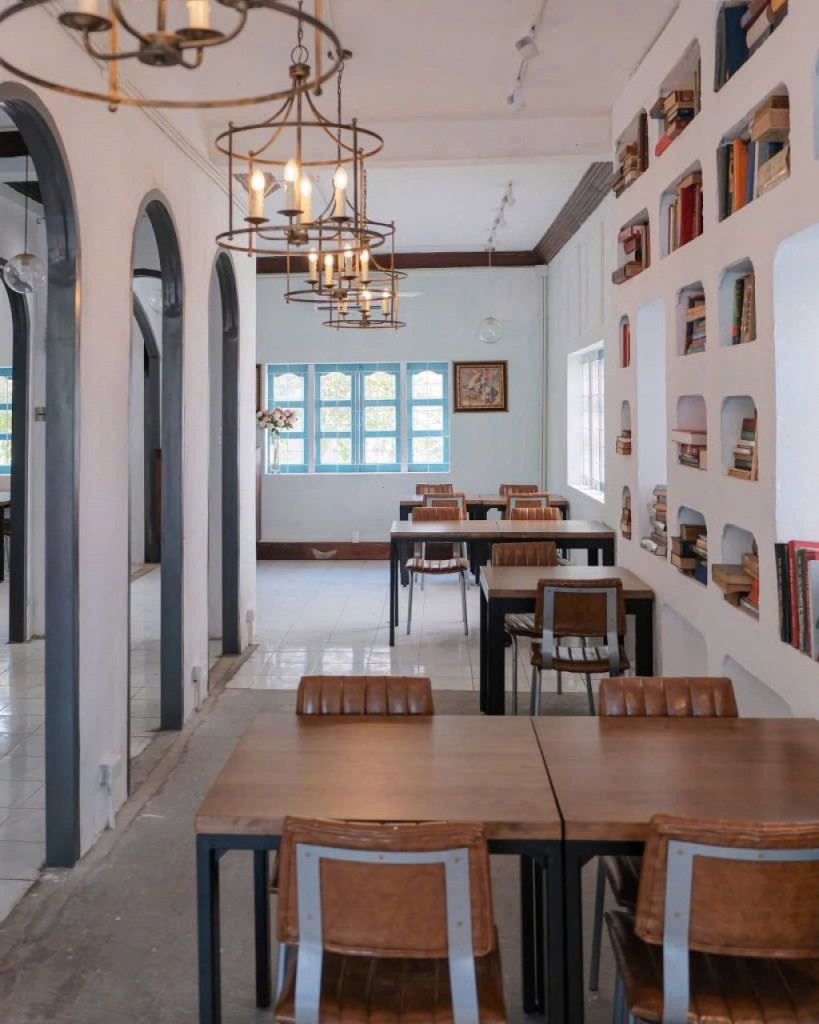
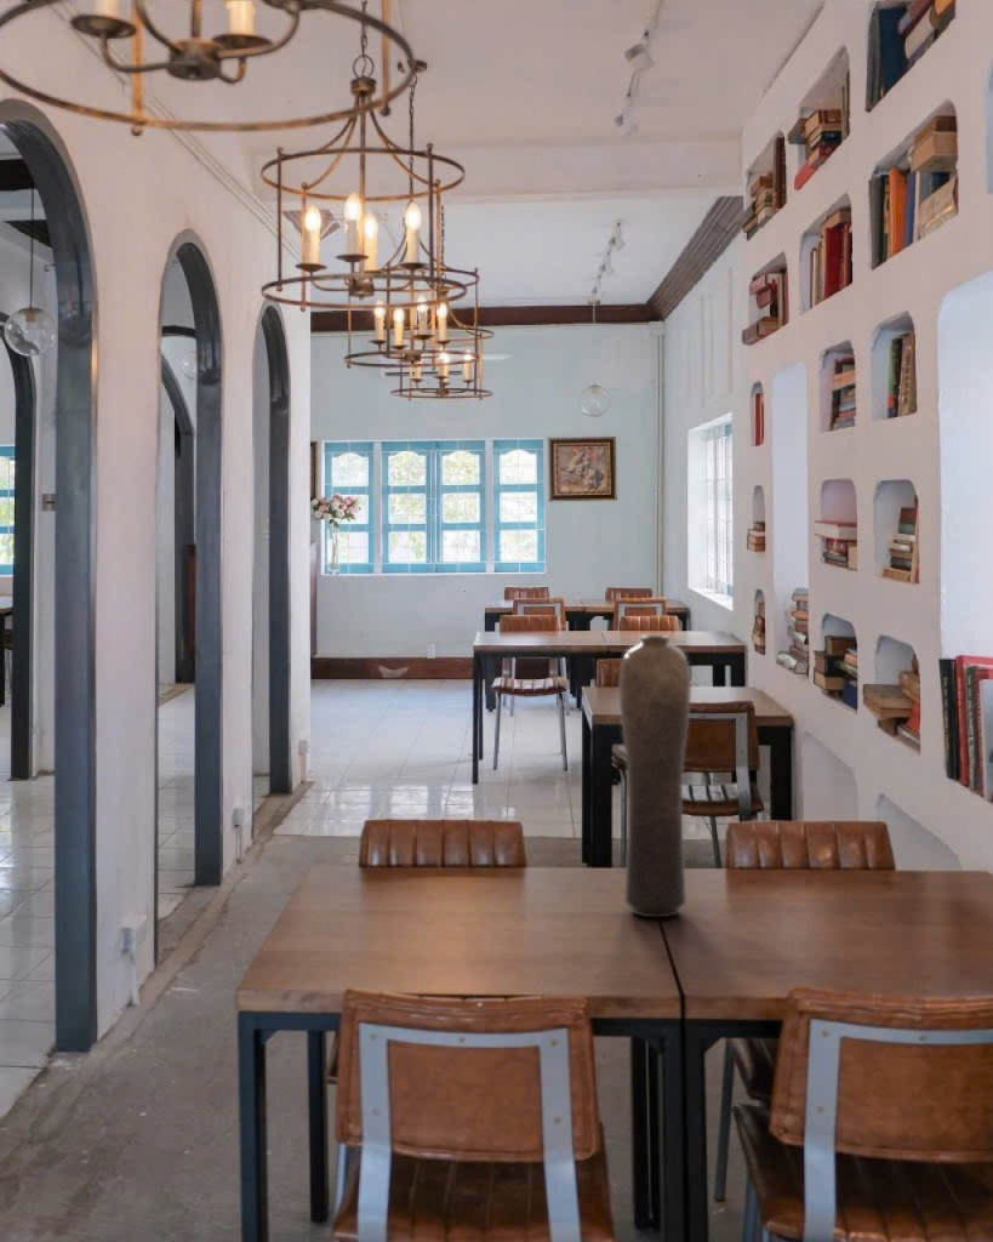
+ vase (655, 774)
